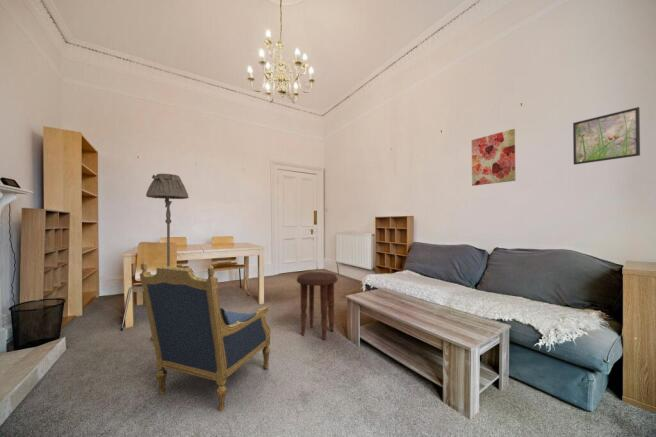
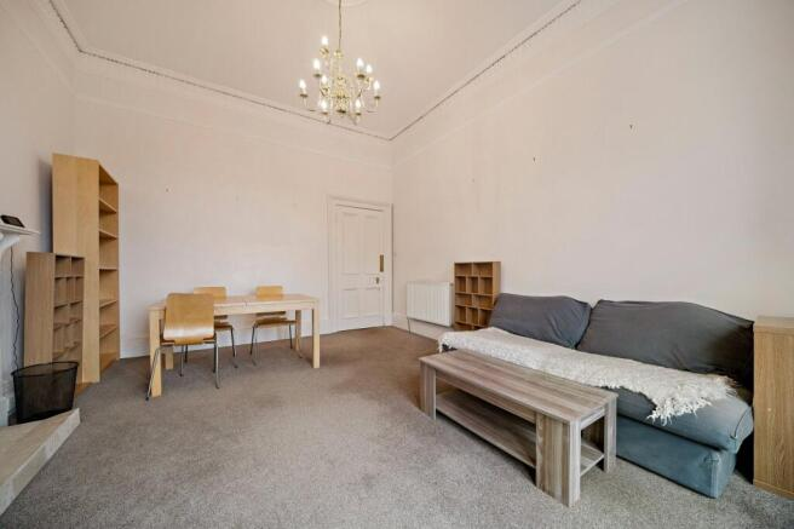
- armchair (212, 312)
- floor lamp (168, 254)
- wall art (492, 159)
- side table (313, 304)
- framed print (604, 138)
